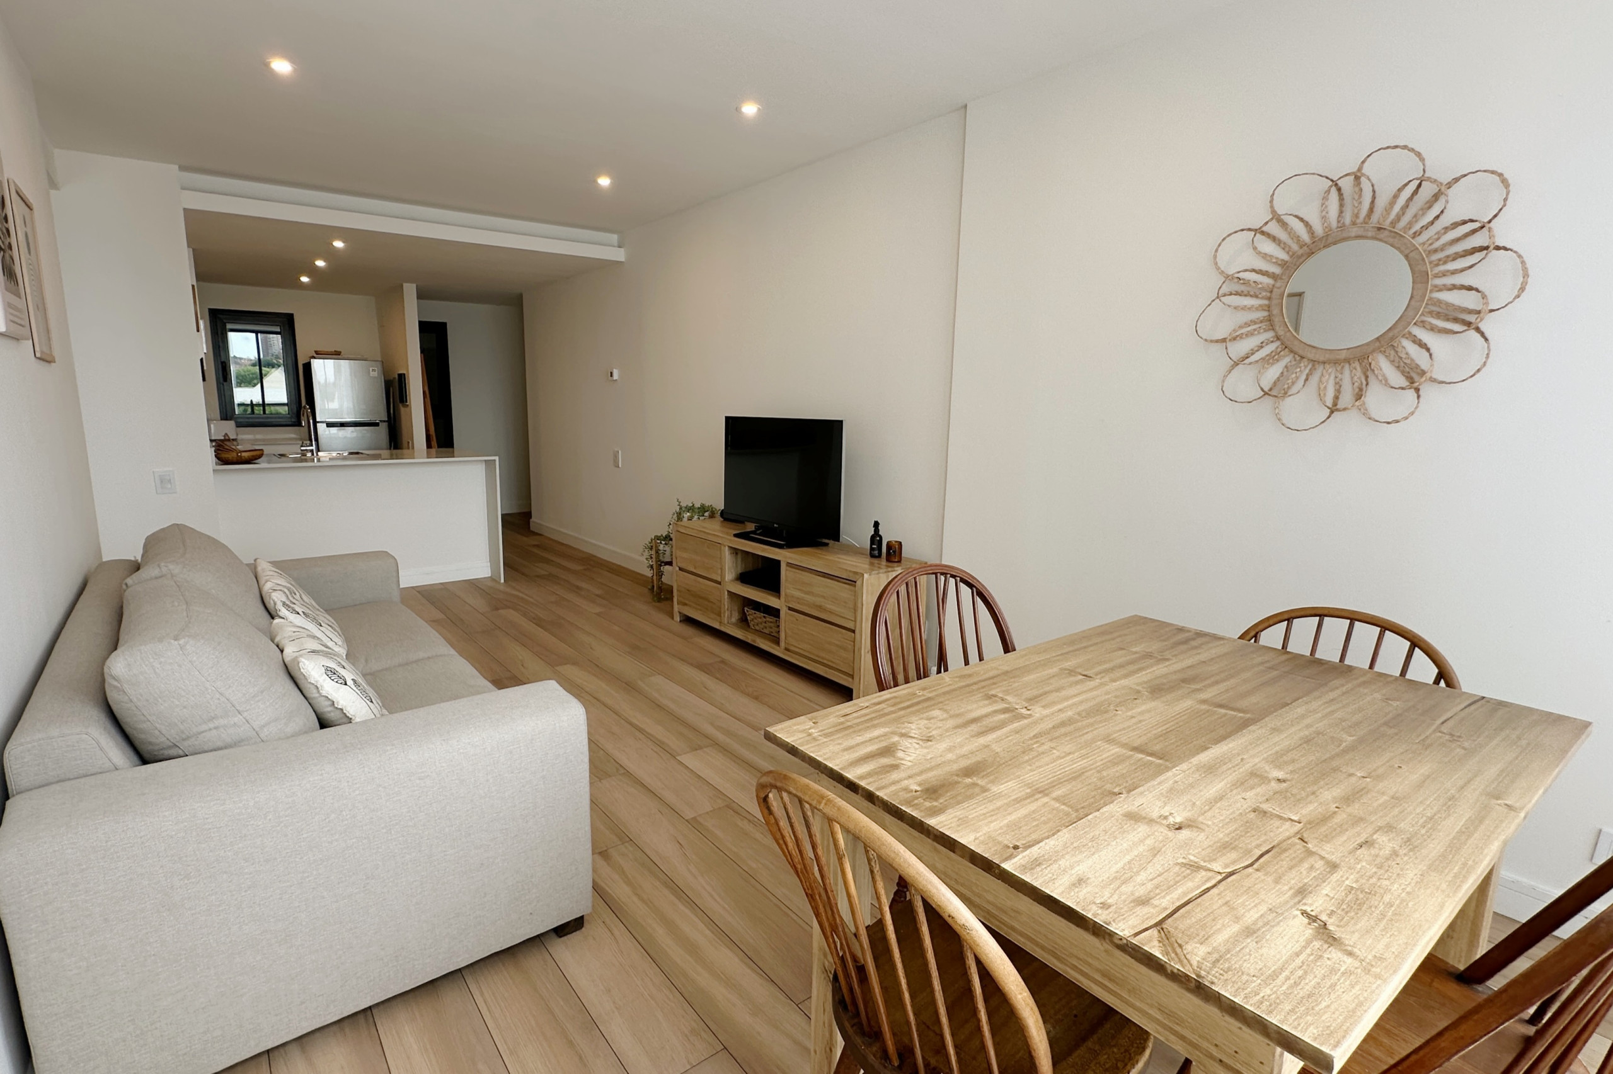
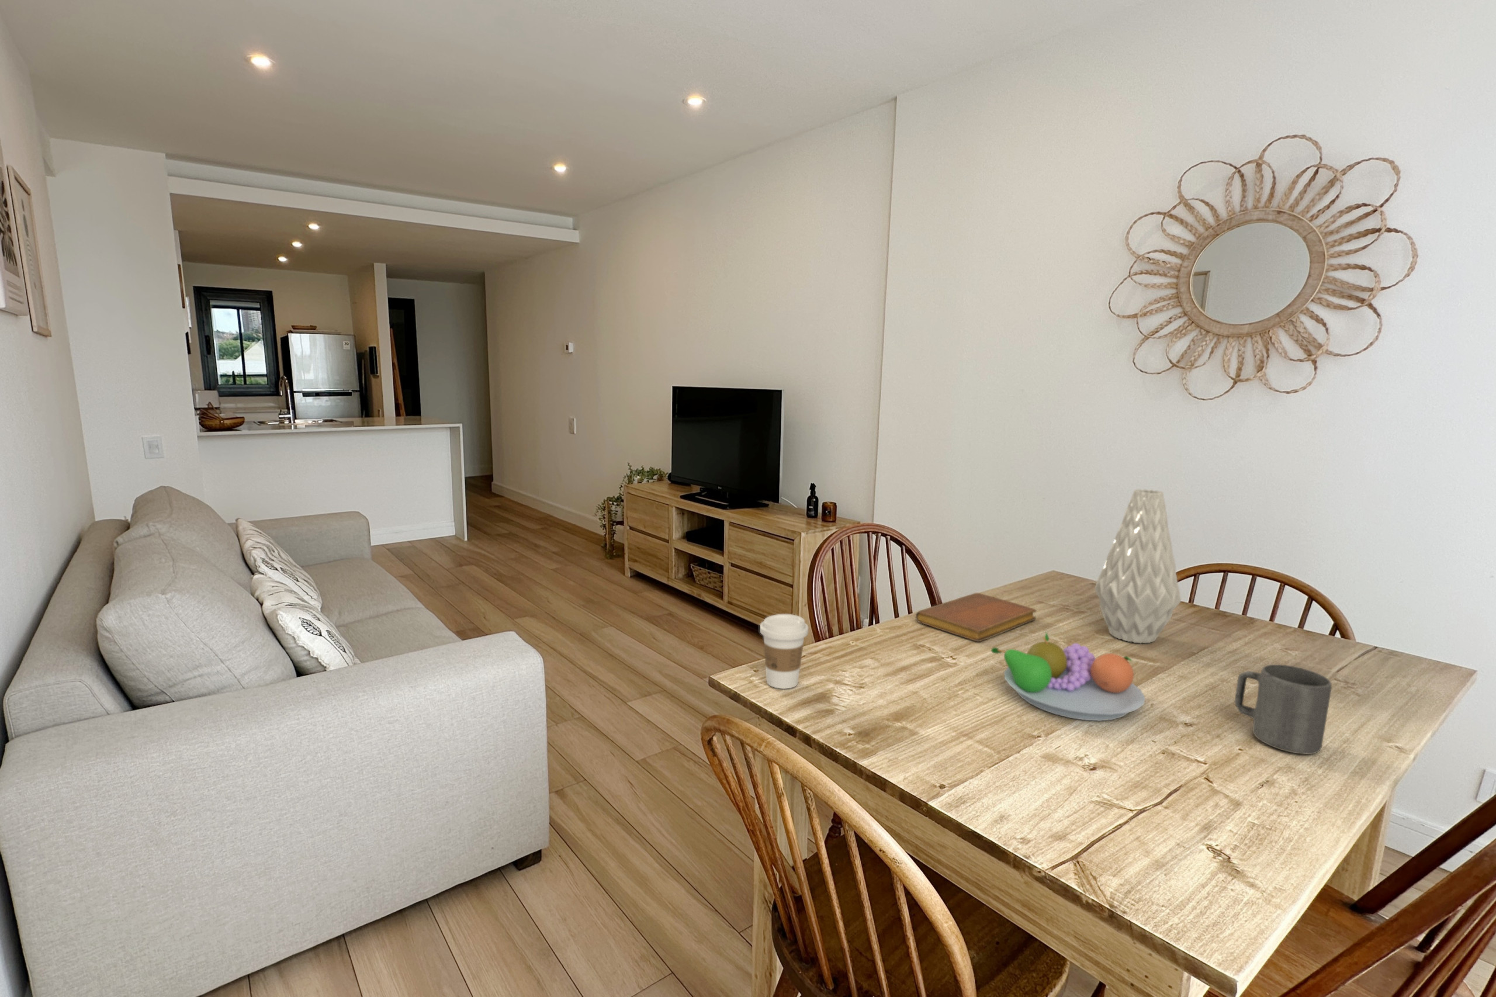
+ mug (1279, 704)
+ vase (1140, 564)
+ coffee cup (783, 651)
+ notebook (977, 615)
+ fruit bowl (1067, 671)
